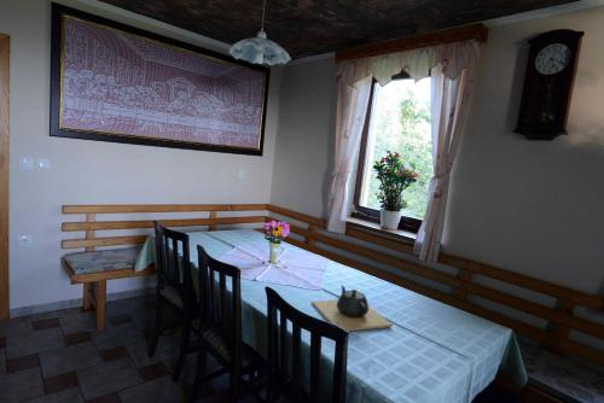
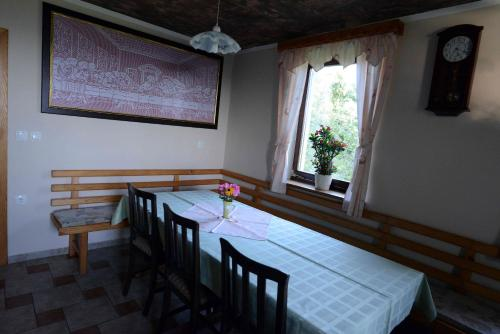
- teapot (350, 302)
